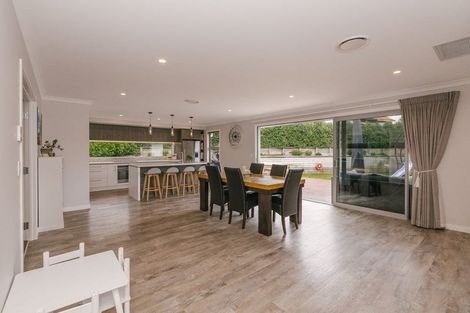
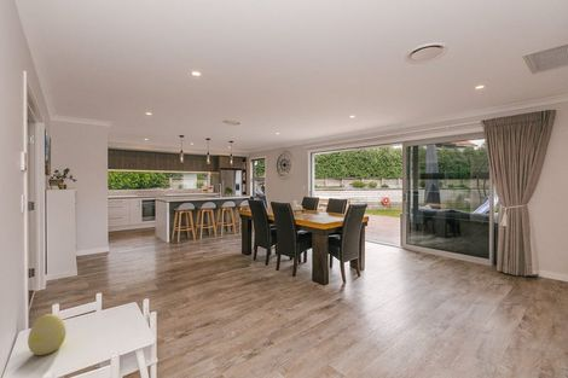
+ decorative egg (47, 332)
